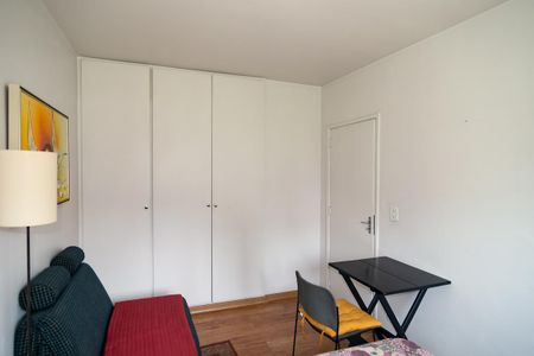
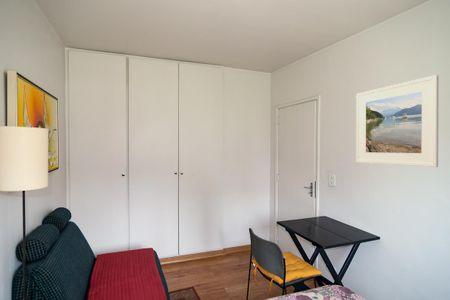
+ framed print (391, 125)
